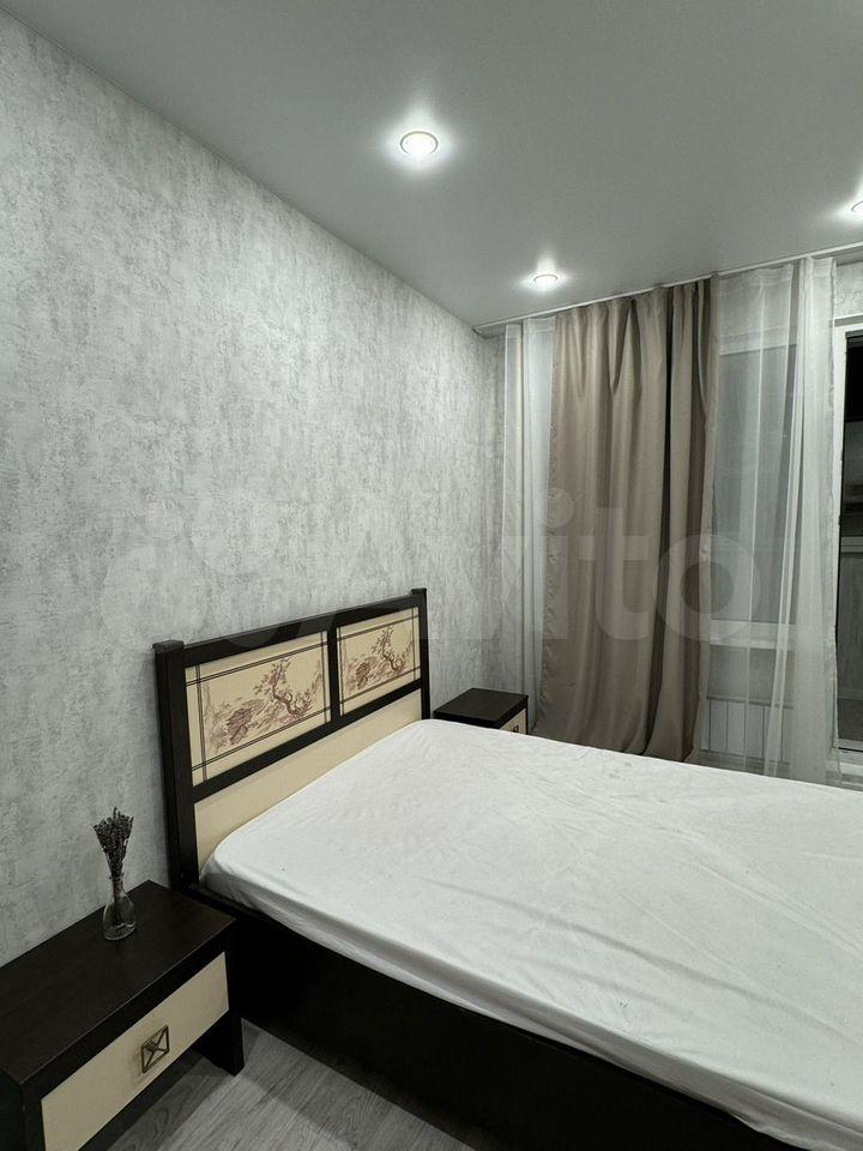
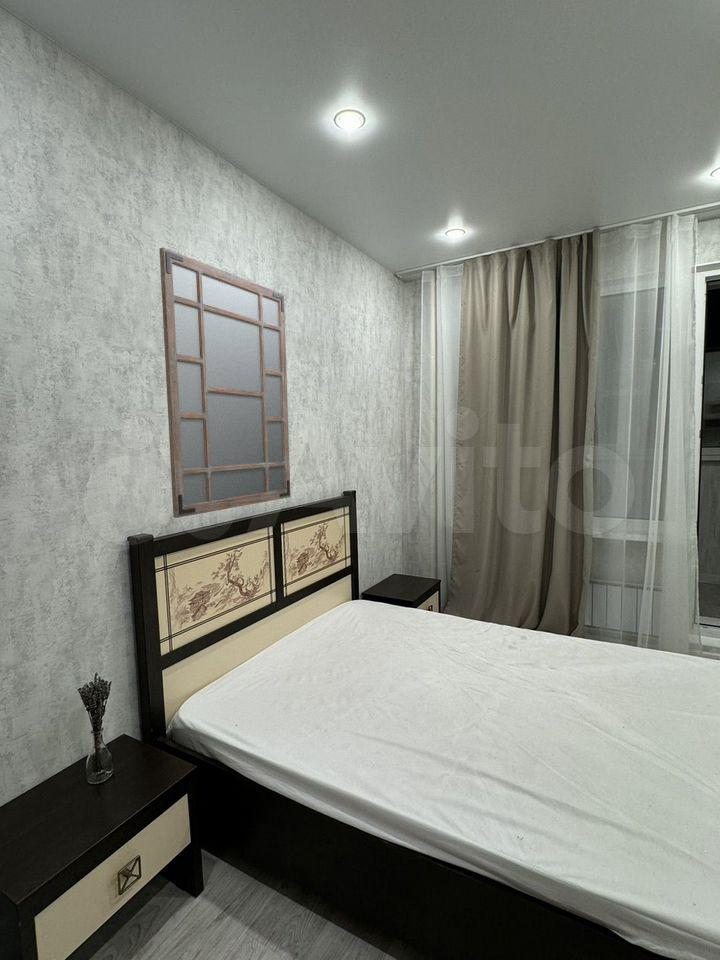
+ mirror (235, 392)
